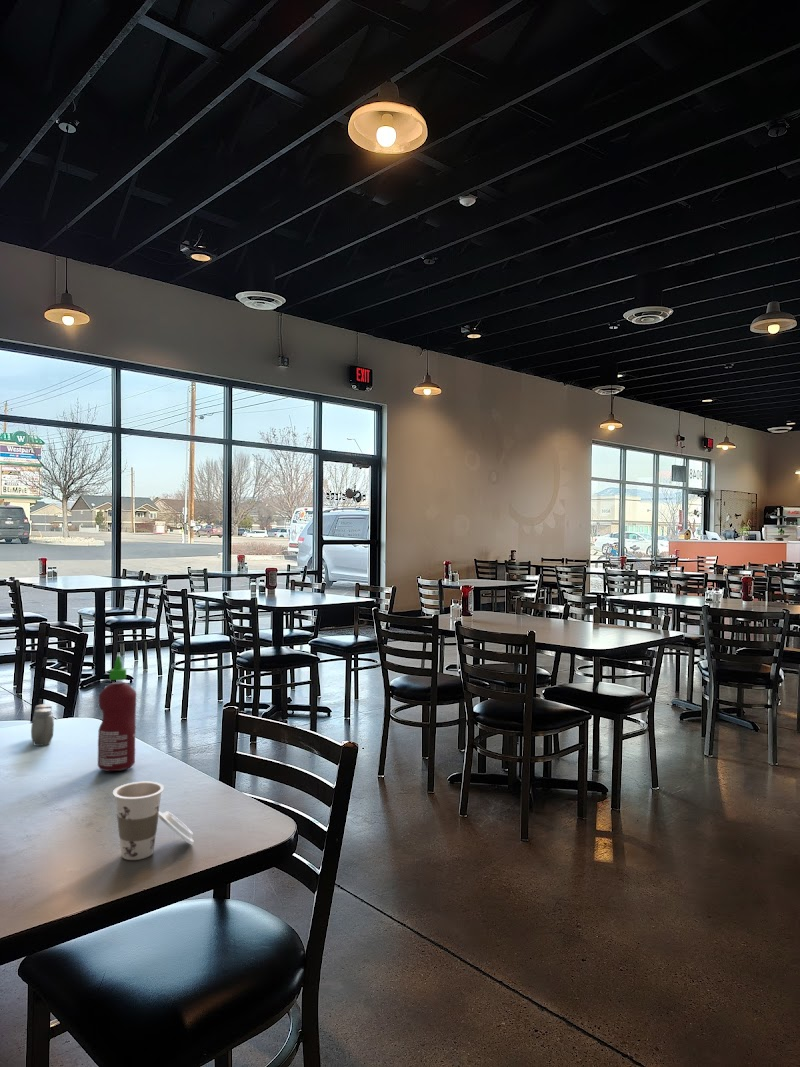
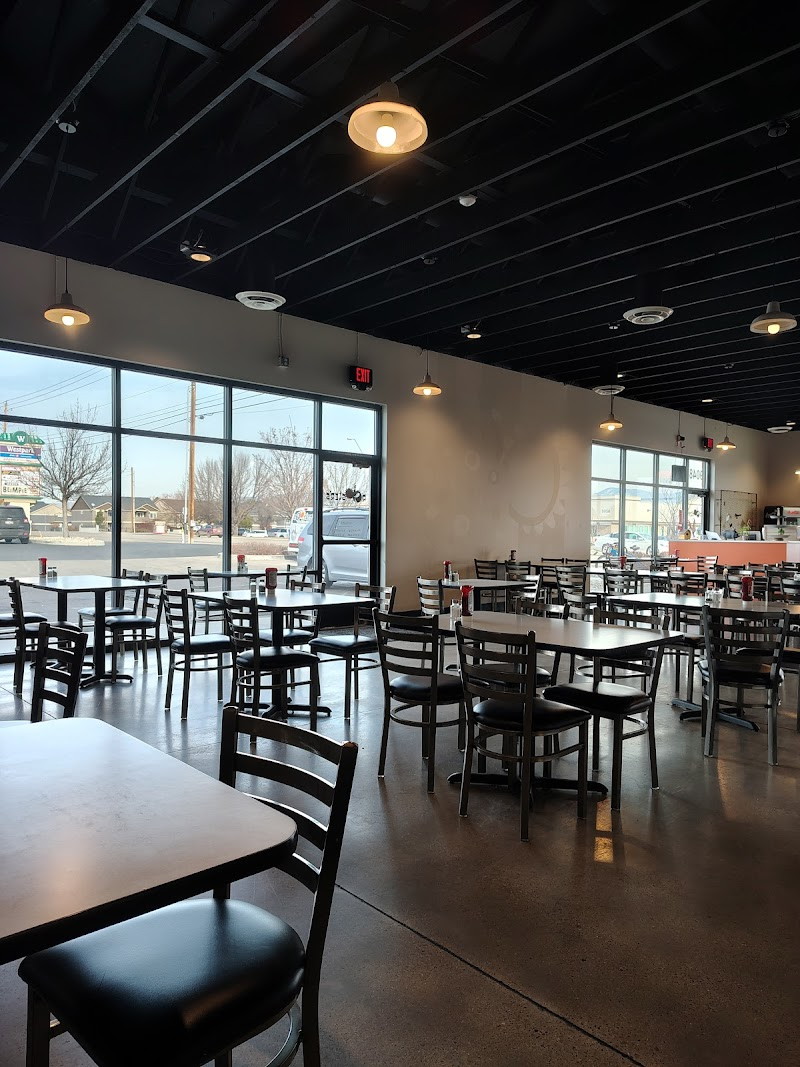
- salt and pepper shaker (42, 724)
- cup (154, 818)
- hot sauce (117, 711)
